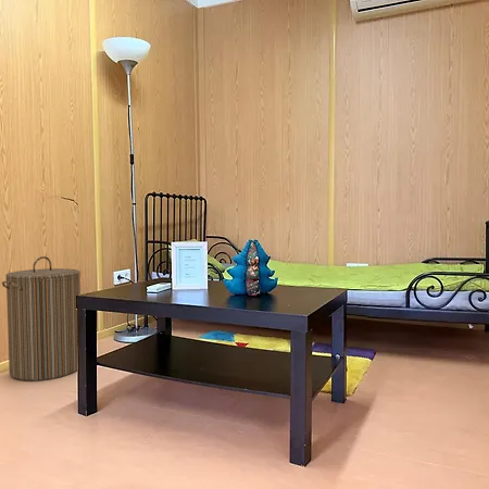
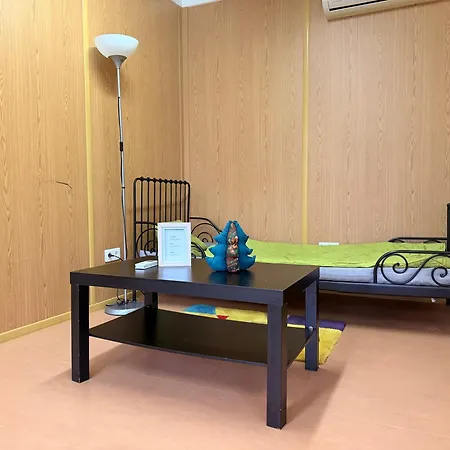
- laundry hamper (45, 313)
